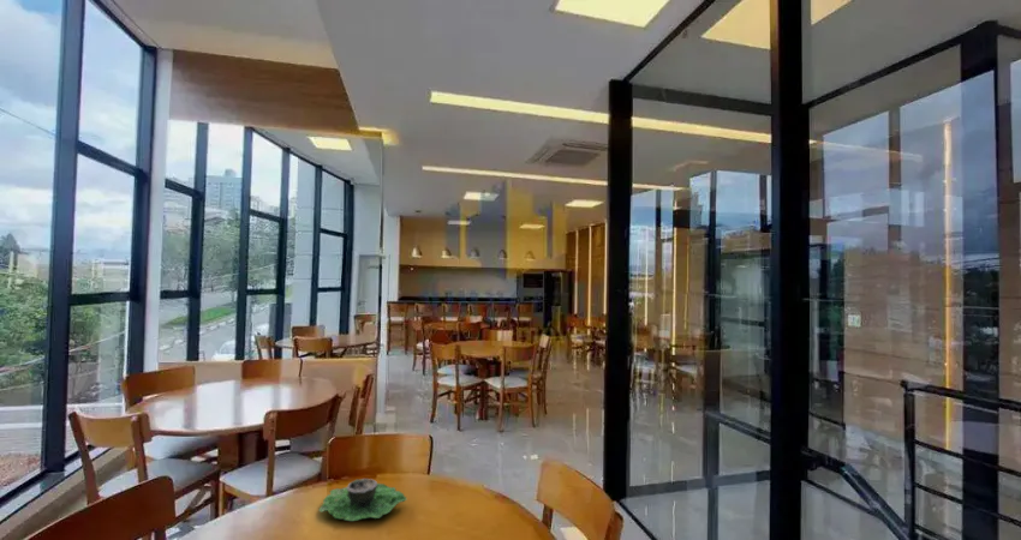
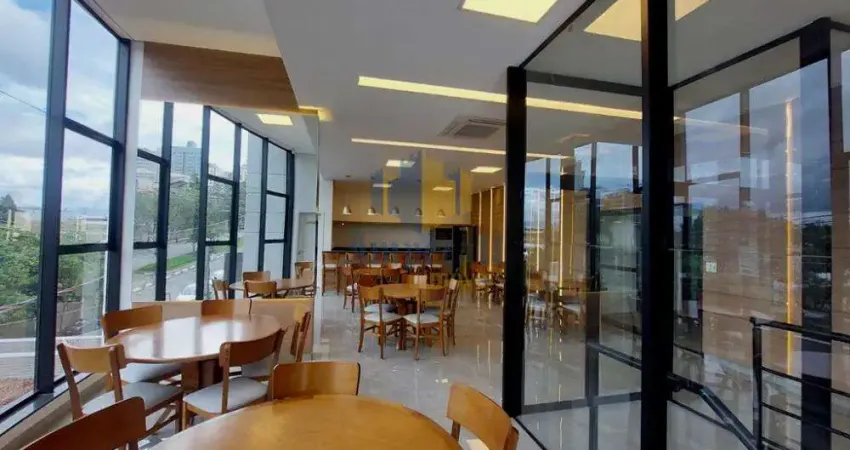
- succulent planter (360, 492)
